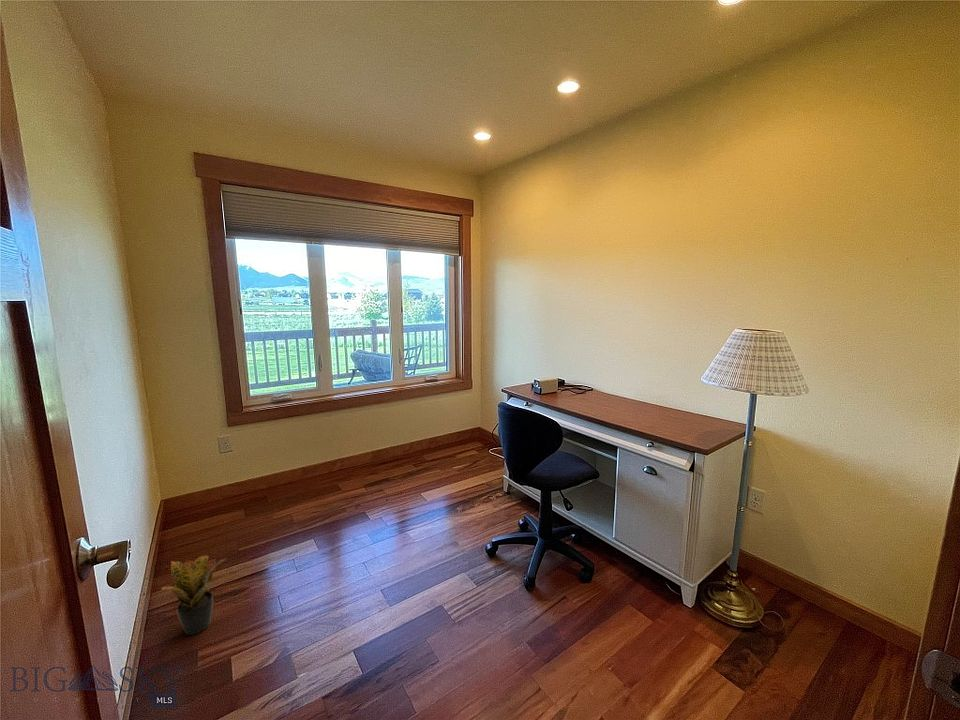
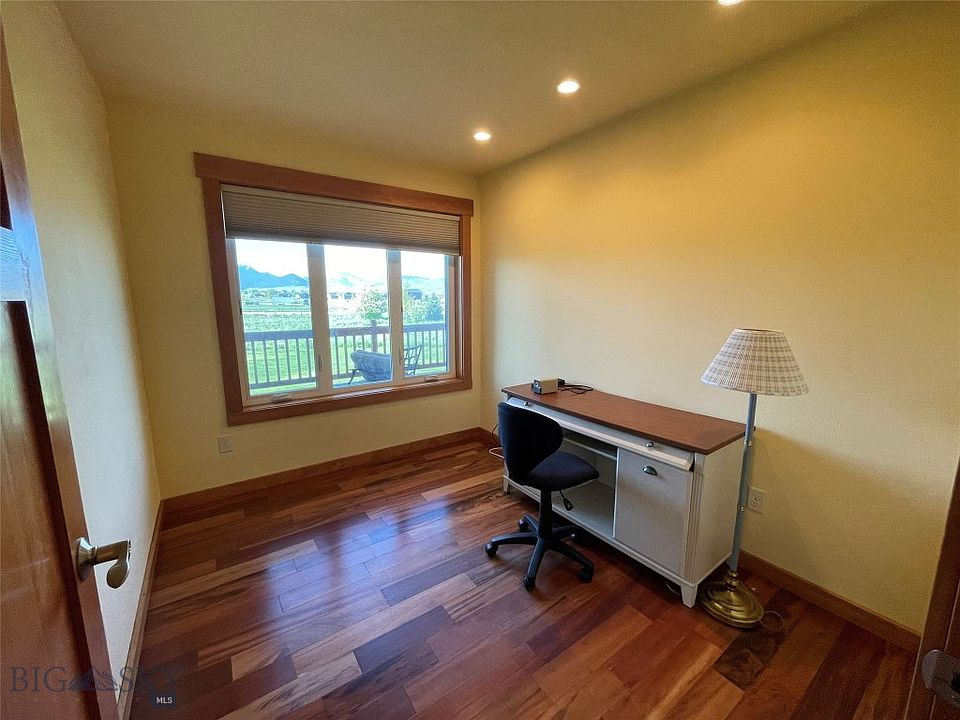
- potted plant (195, 588)
